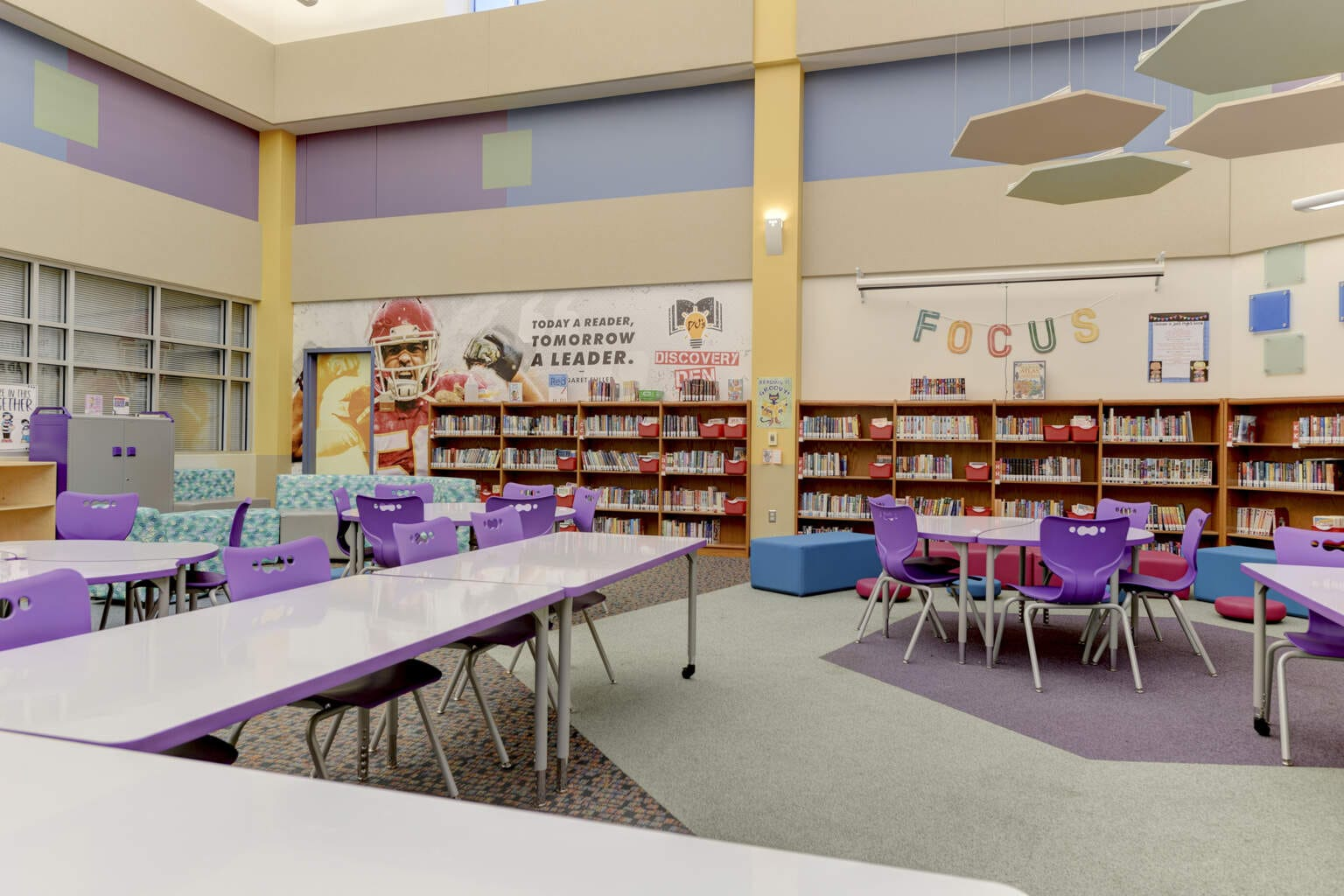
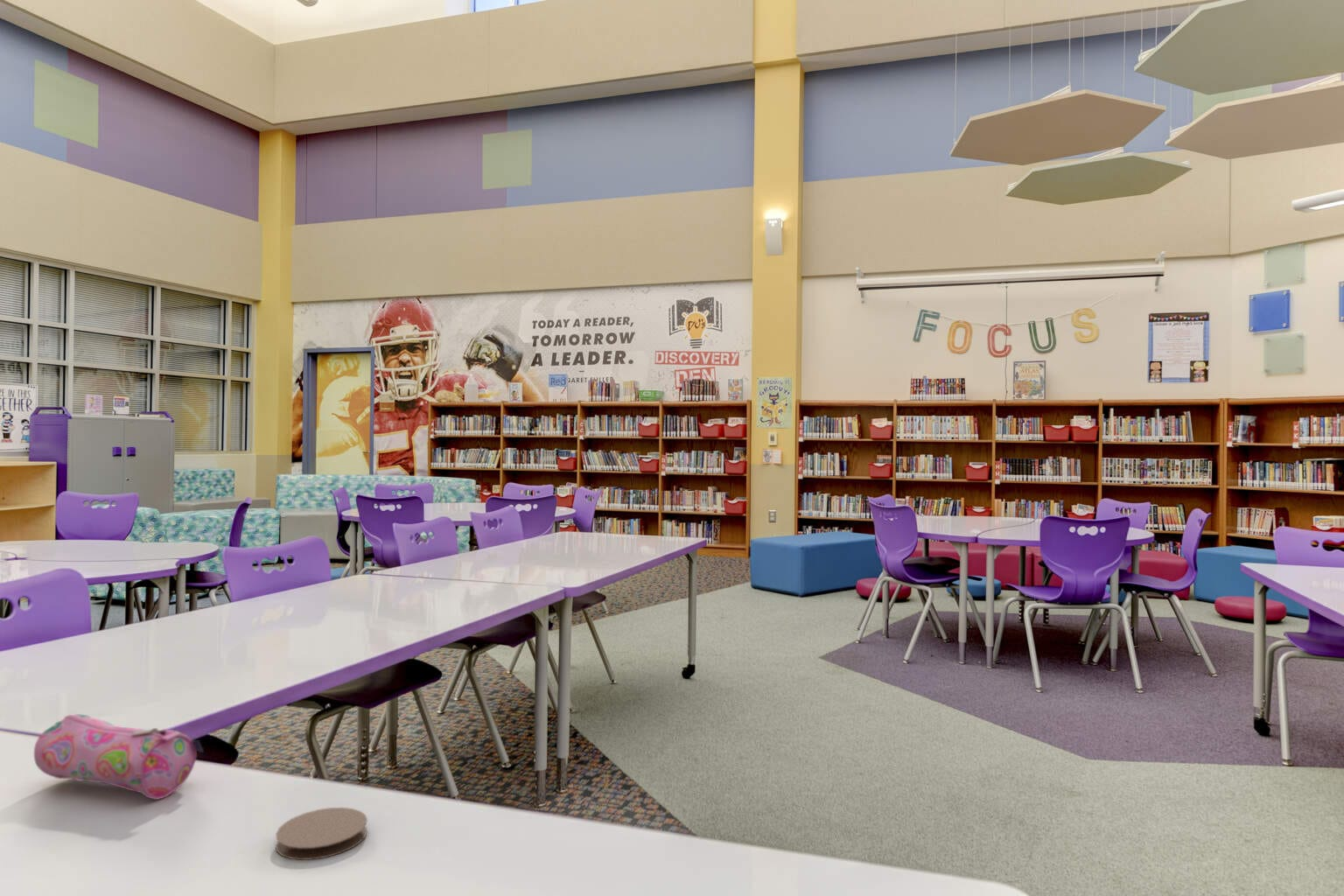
+ pencil case (117, 752)
+ coaster (322, 832)
